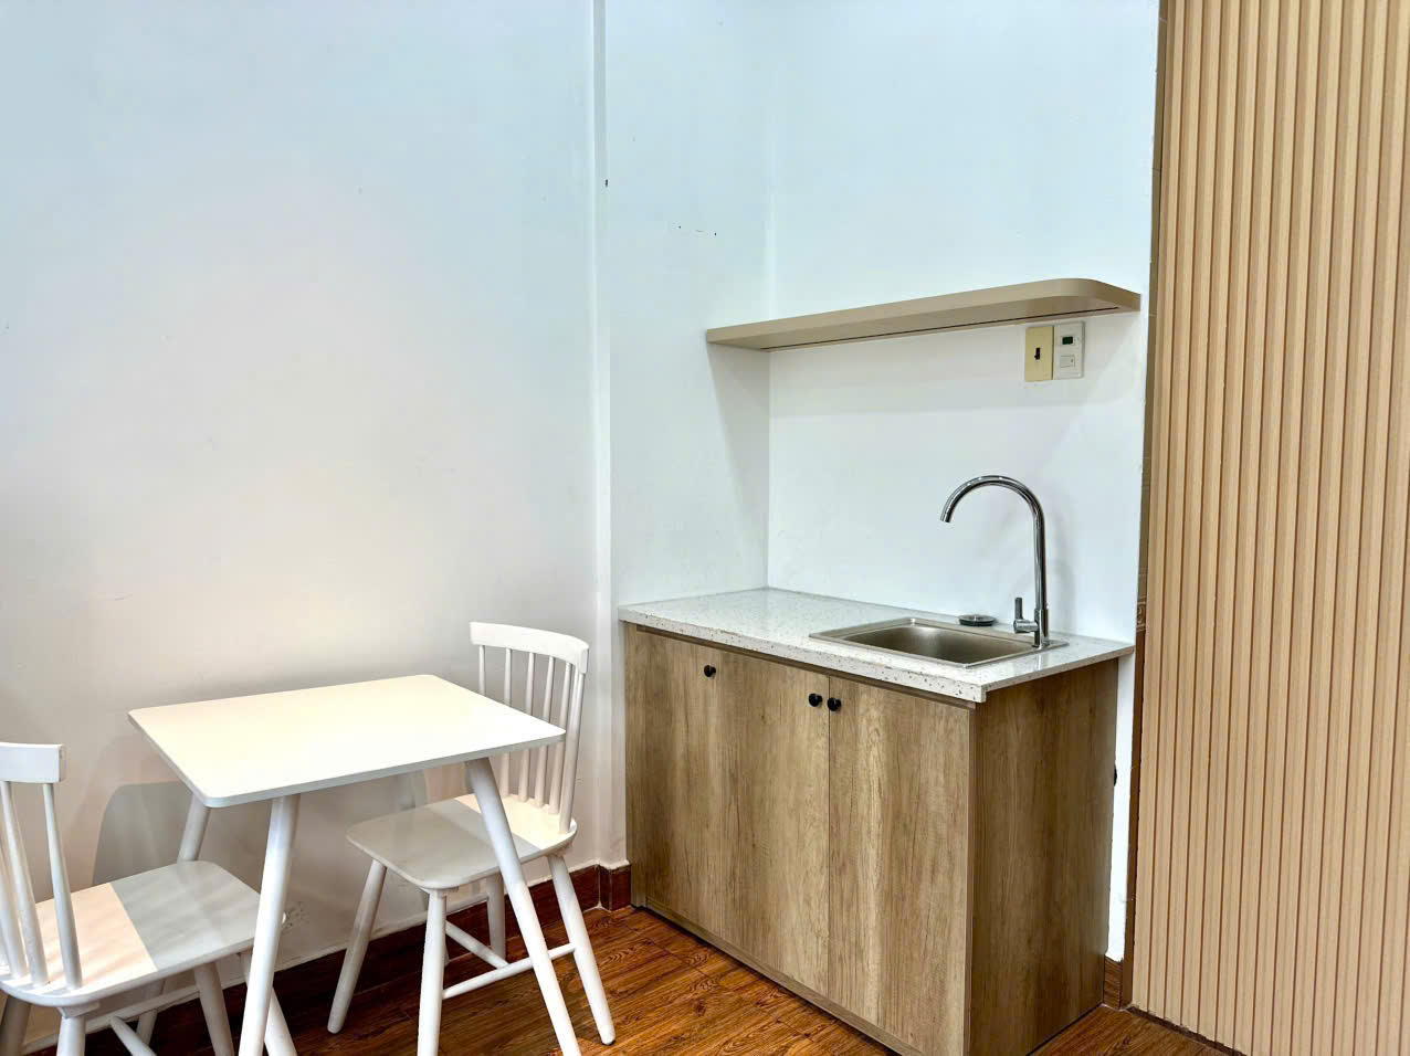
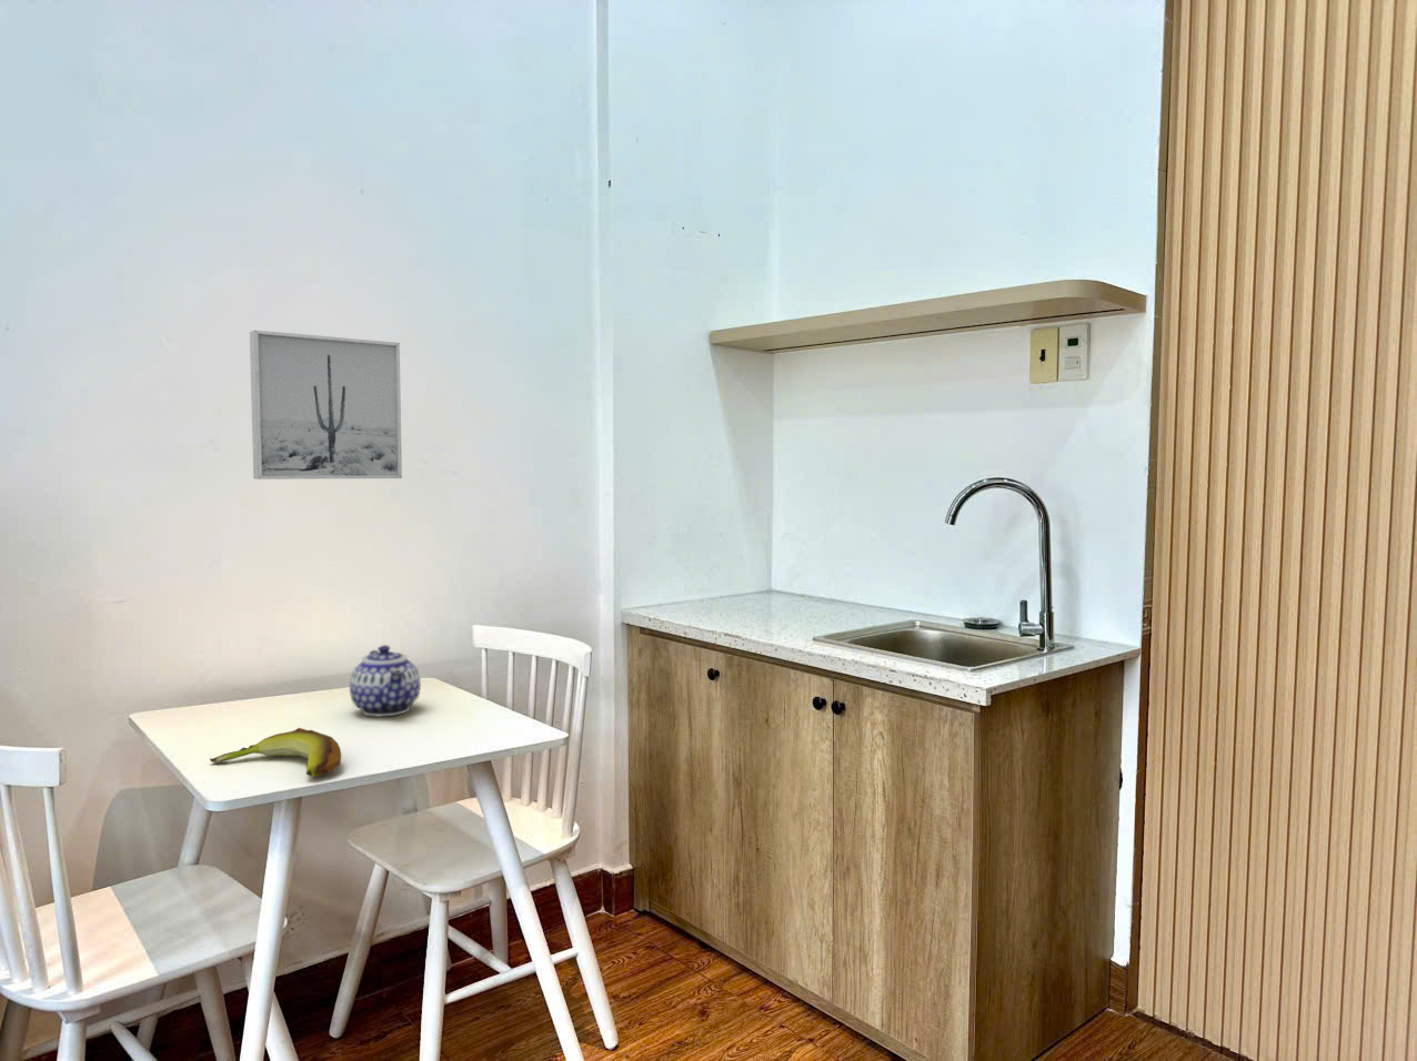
+ teapot (385, 678)
+ wall art (329, 408)
+ banana (274, 753)
